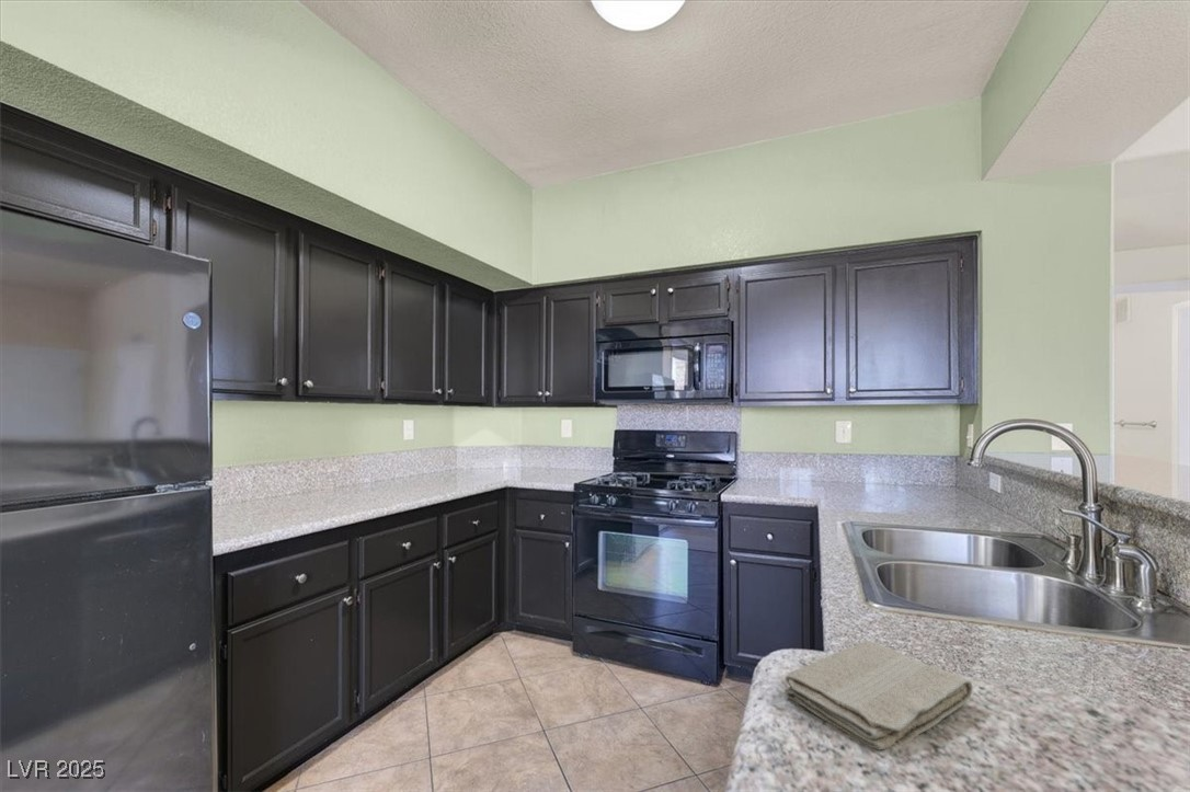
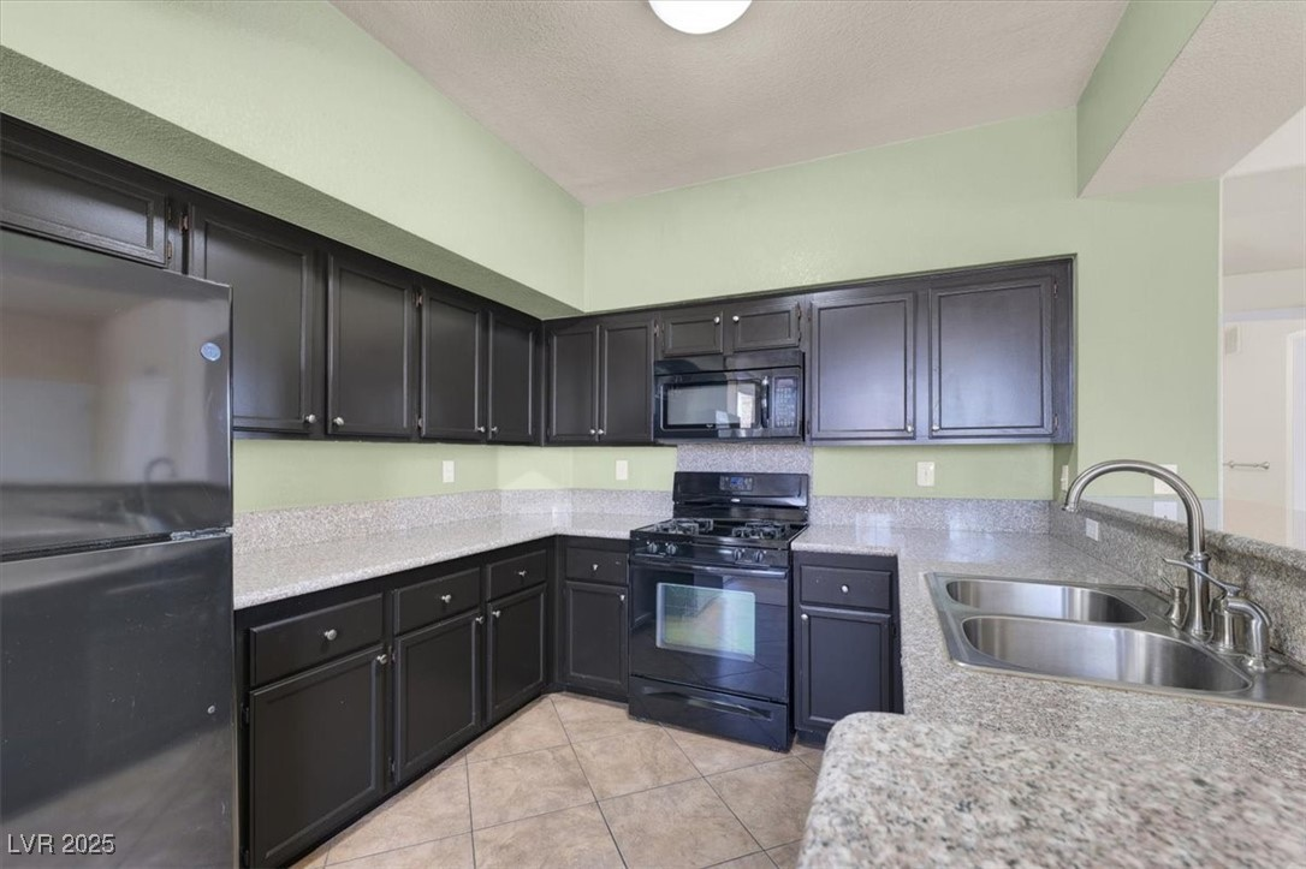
- washcloth (876, 685)
